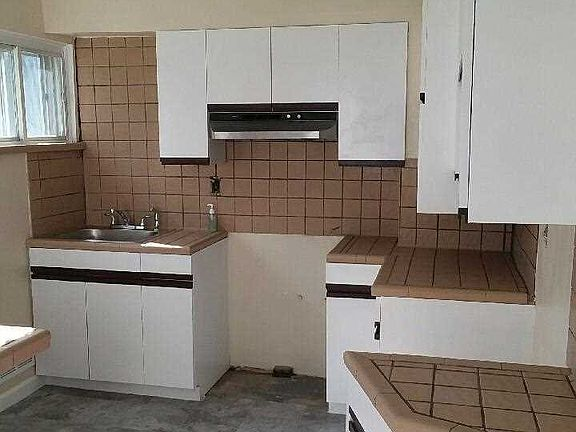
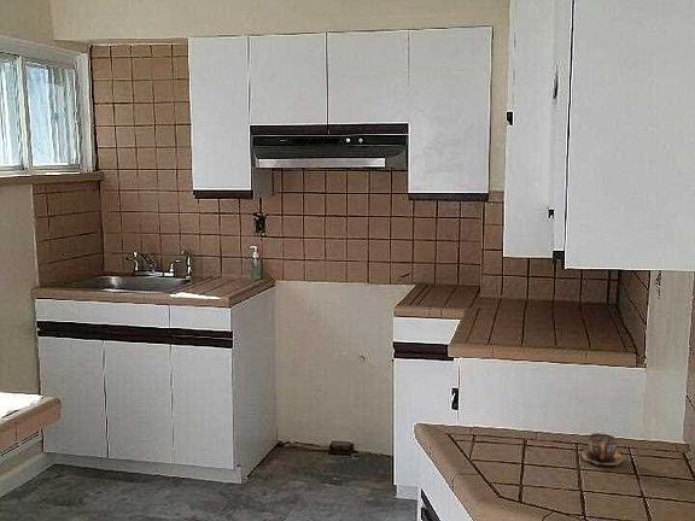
+ cup (601, 449)
